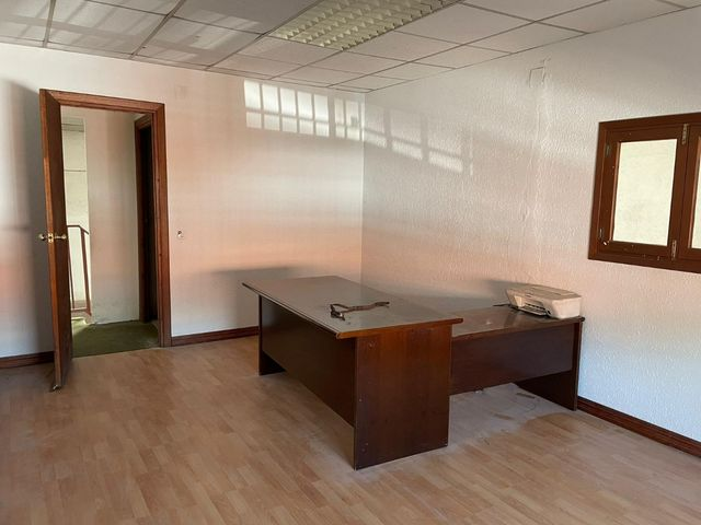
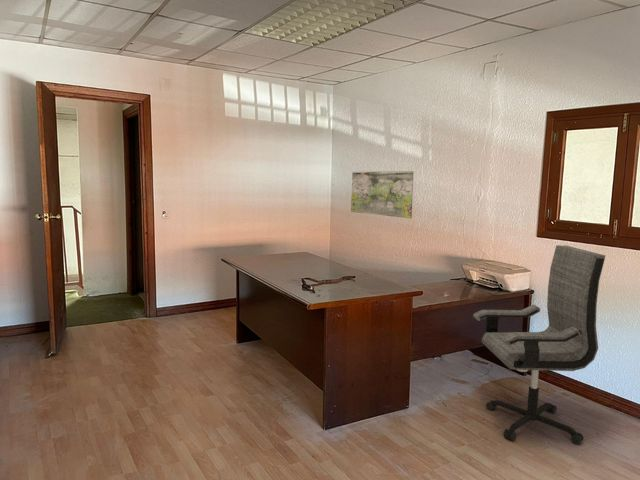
+ map (378, 193)
+ office chair (532, 338)
